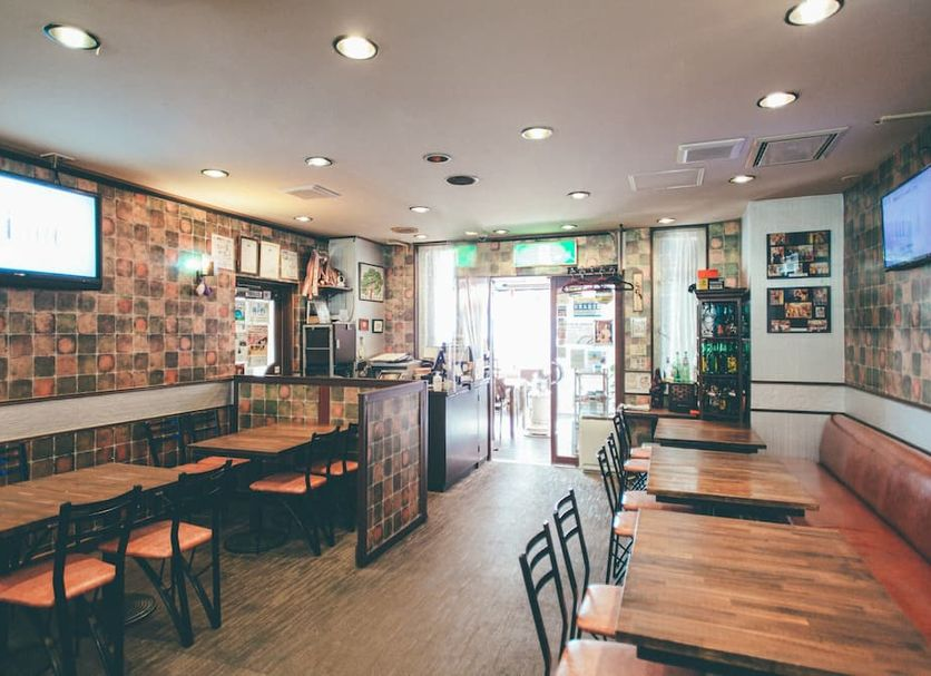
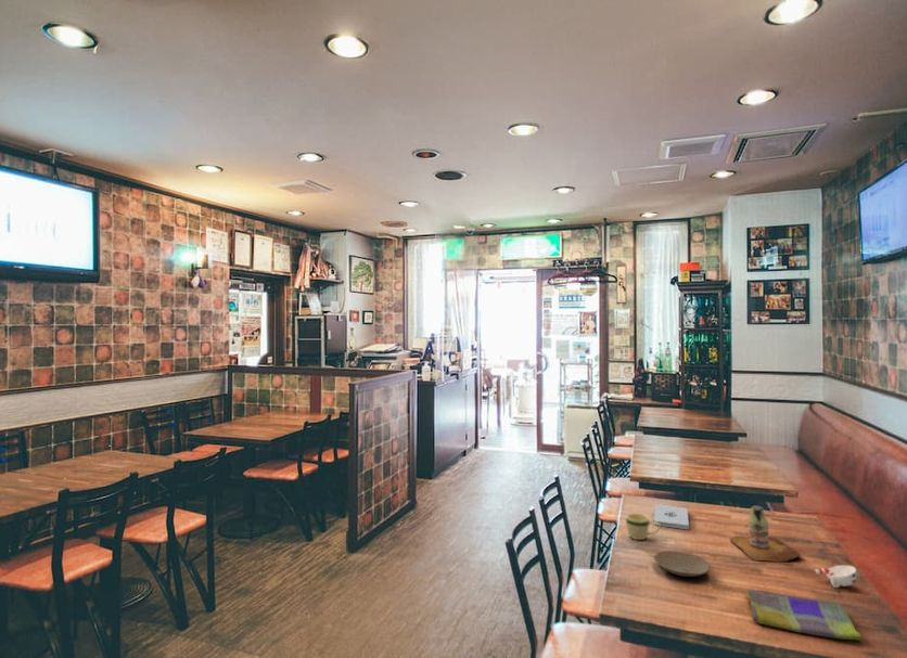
+ plate (681, 565)
+ mug (642, 527)
+ cup (838, 575)
+ bottle (764, 528)
+ dish towel (799, 612)
+ notepad (670, 516)
